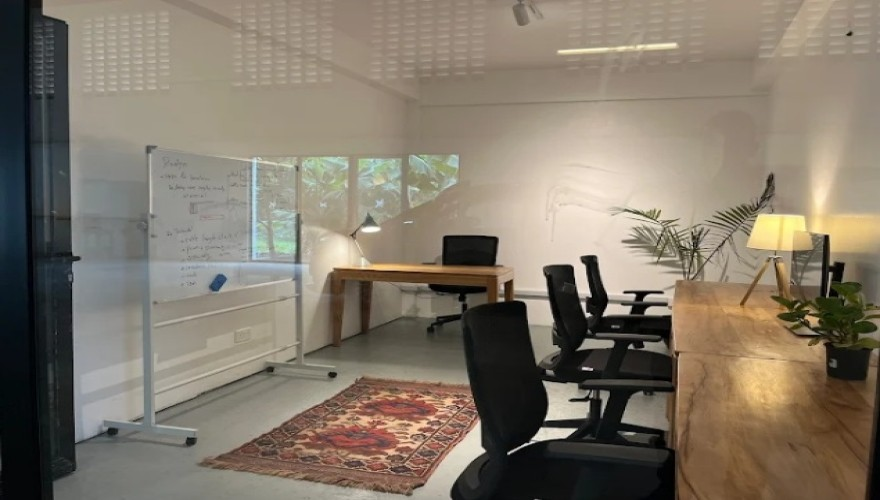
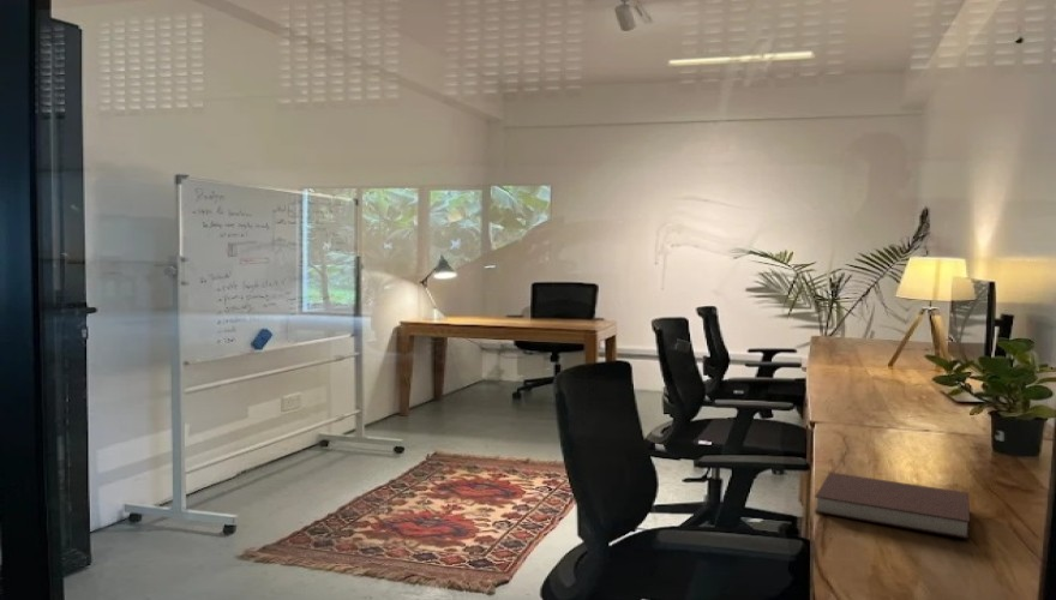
+ notebook (892, 502)
